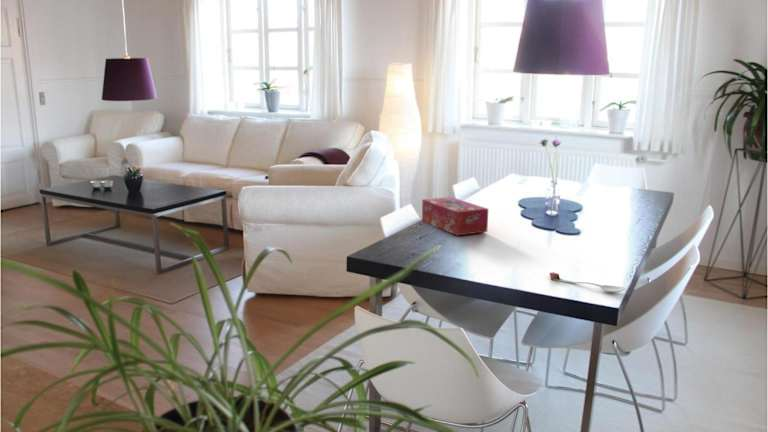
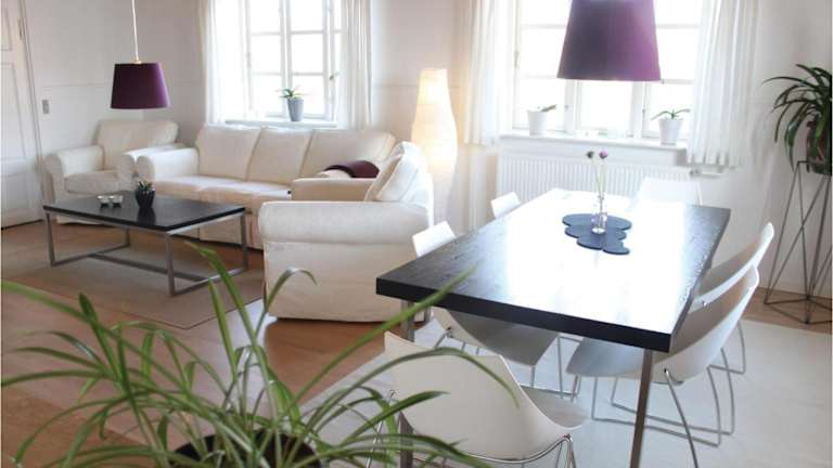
- spoon (585, 282)
- tissue box (453, 215)
